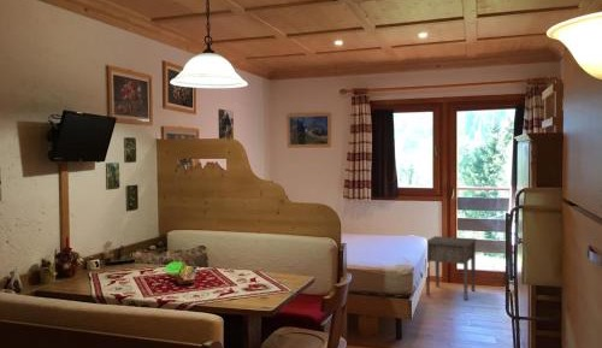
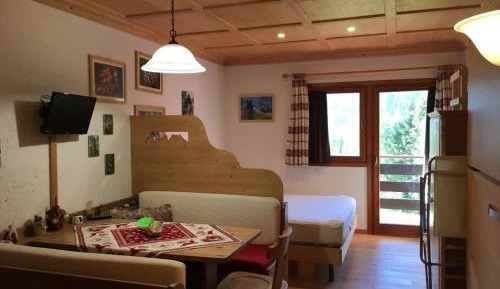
- nightstand (450, 263)
